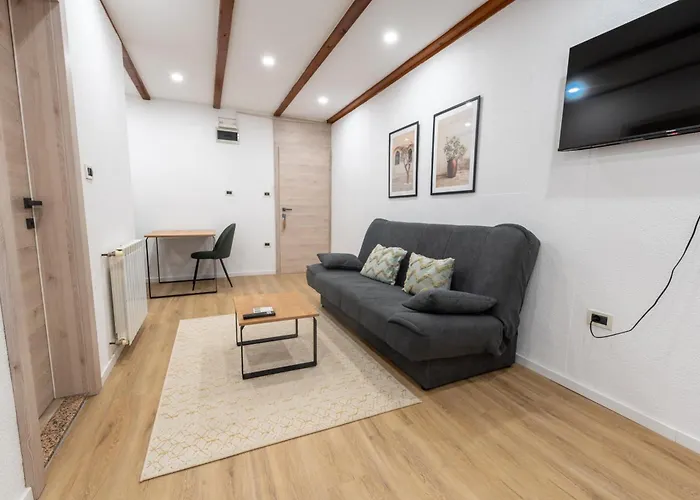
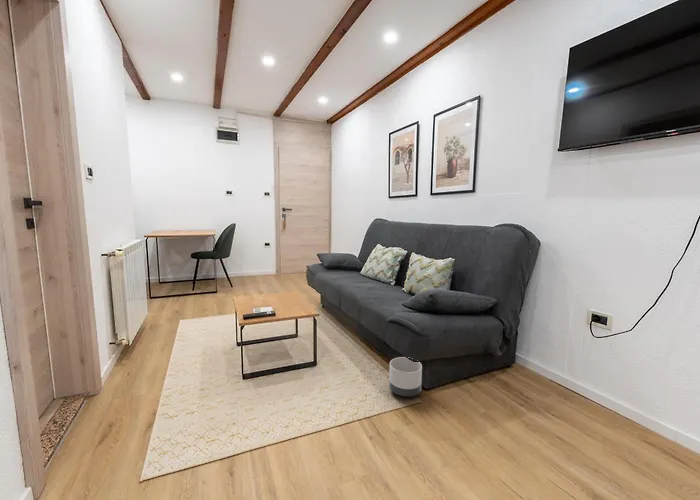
+ planter (405, 378)
